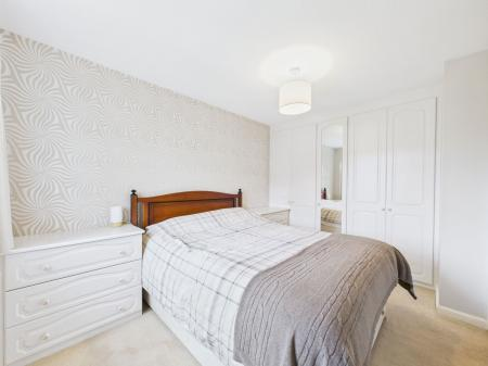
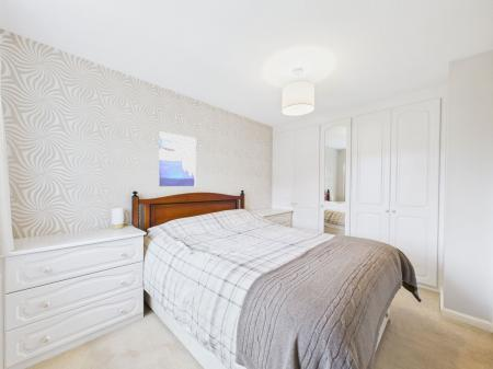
+ wall art (179, 160)
